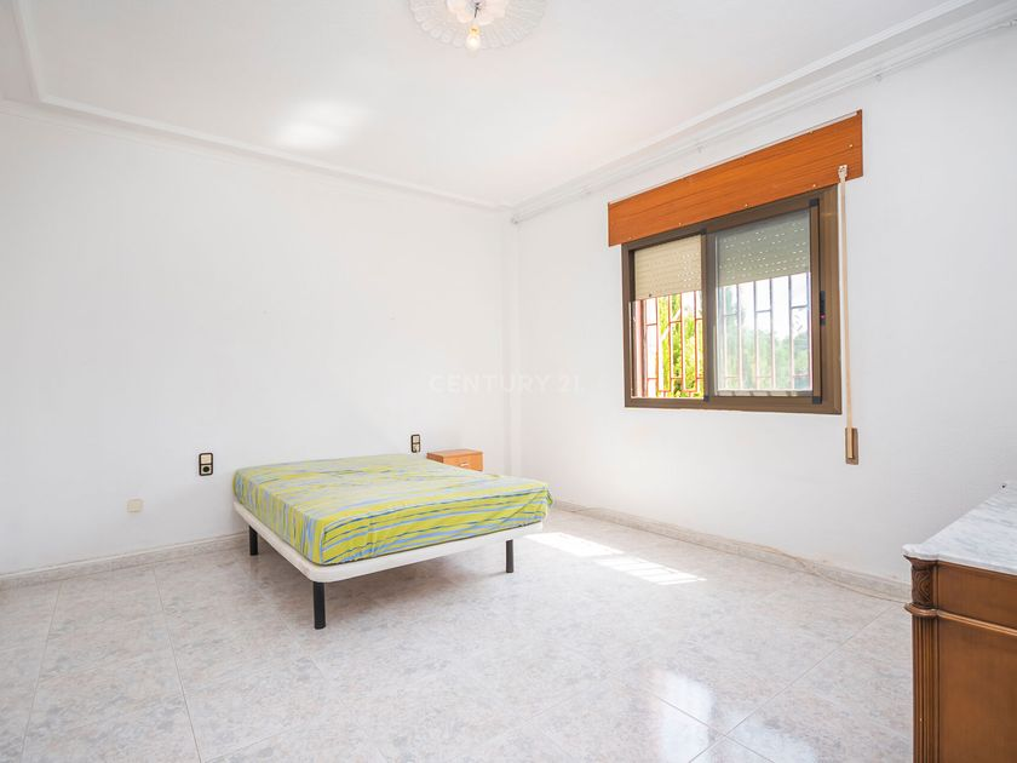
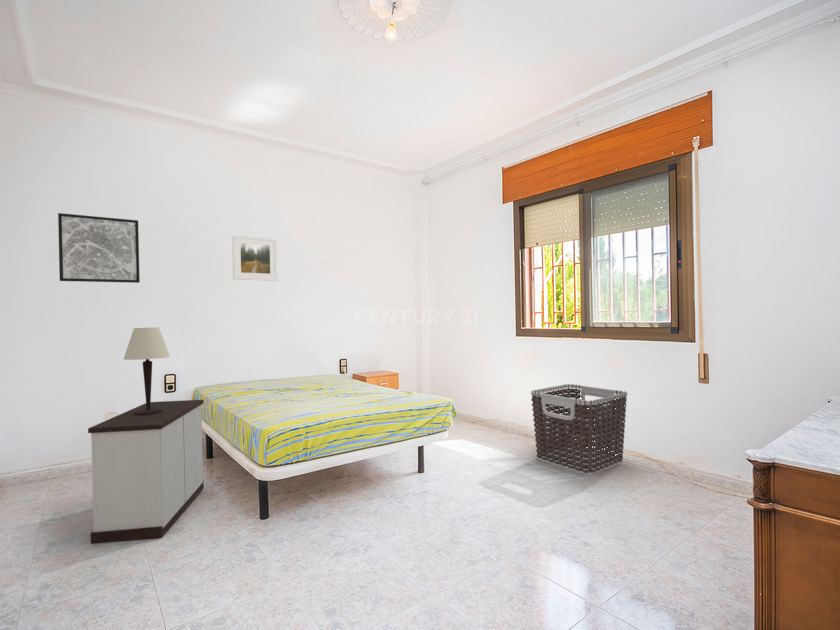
+ table lamp (147, 369)
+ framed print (255, 258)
+ nightstand (154, 462)
+ wall art (100, 249)
+ clothes hamper (578, 426)
